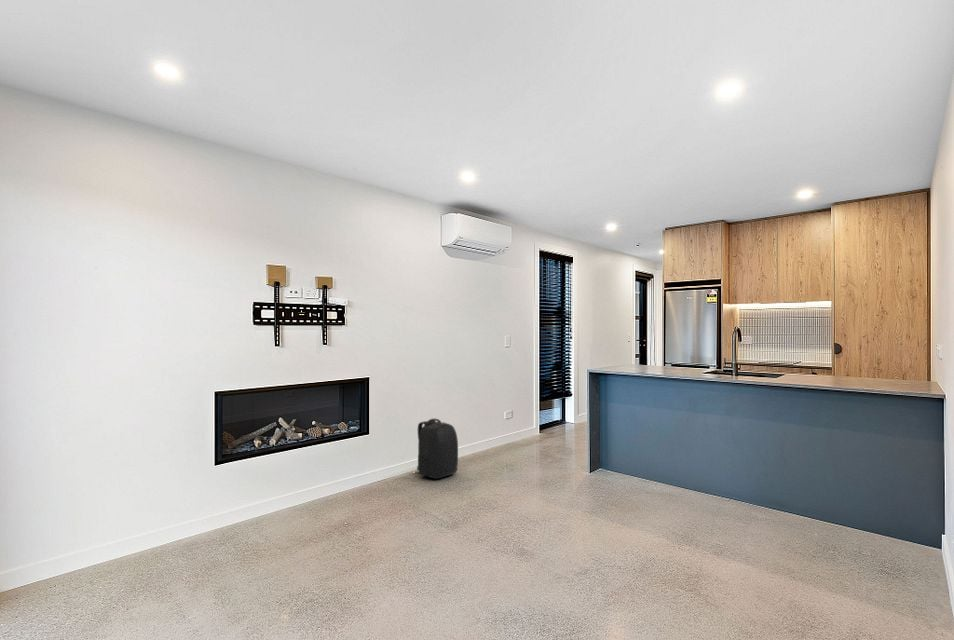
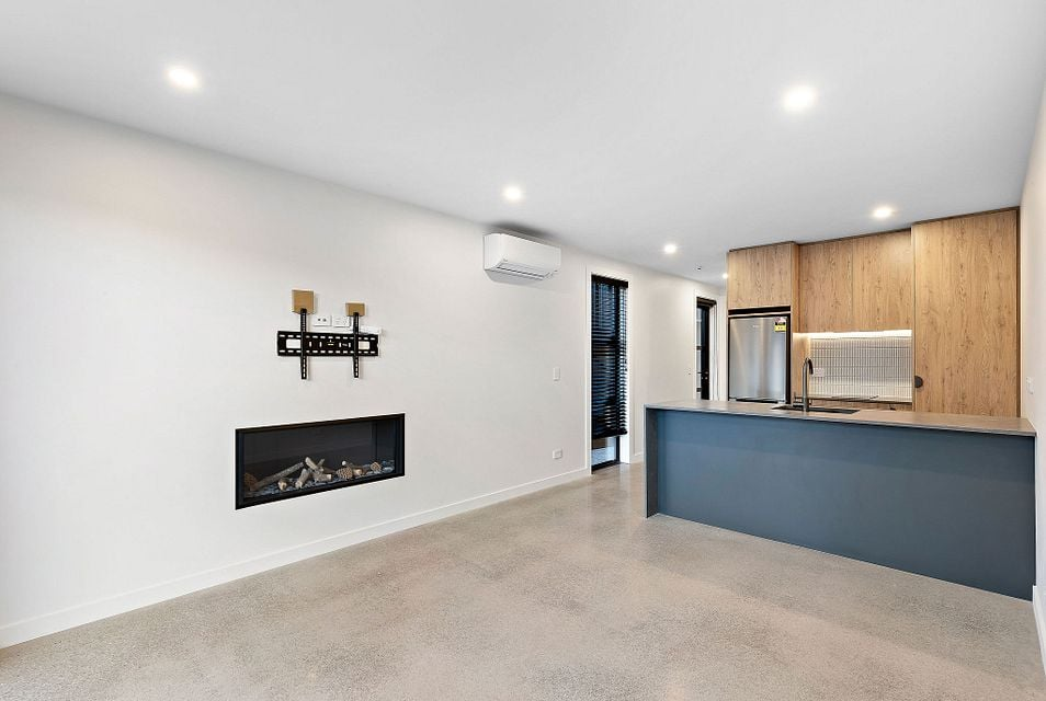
- backpack (435, 446)
